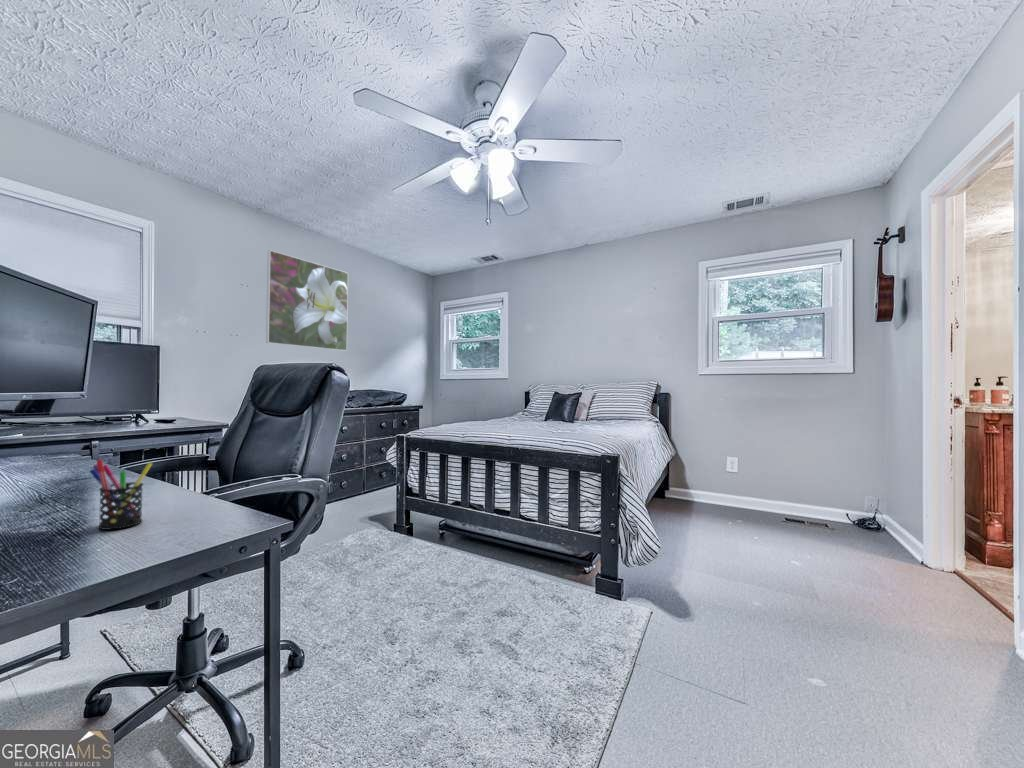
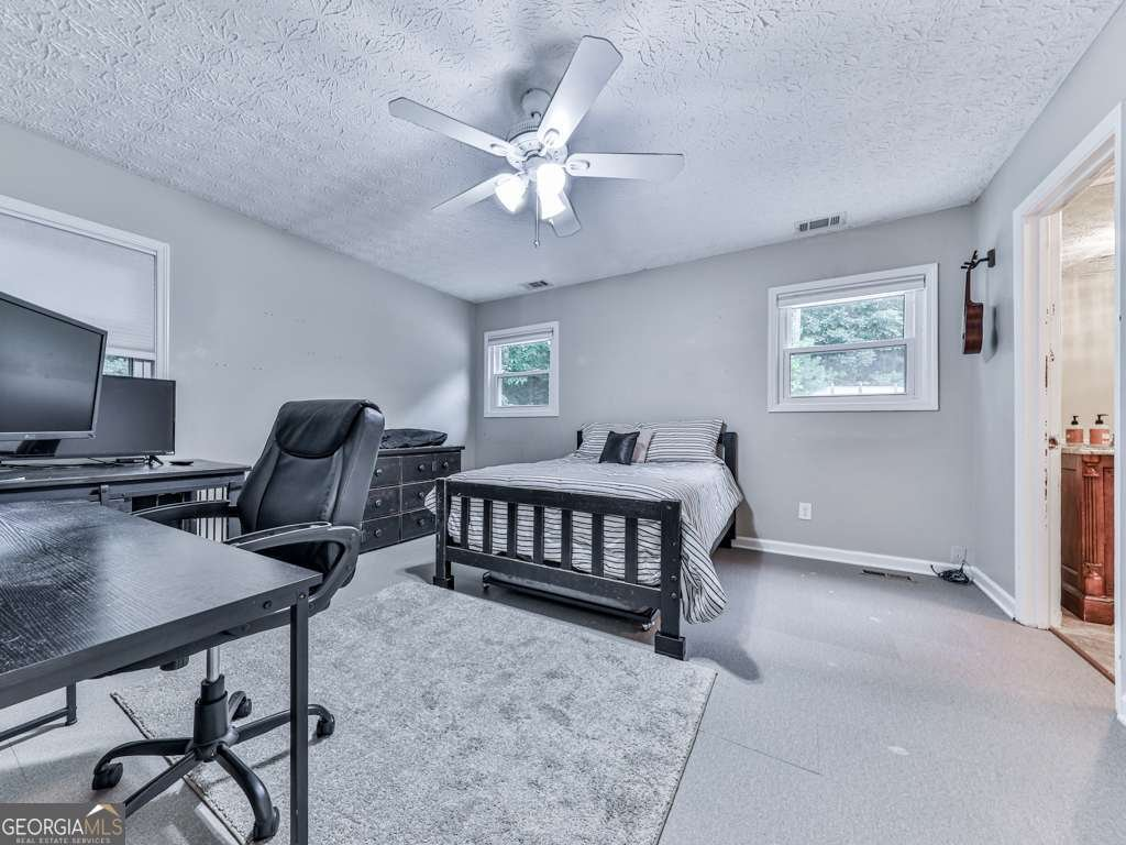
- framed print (310, 304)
- pen holder (119, 492)
